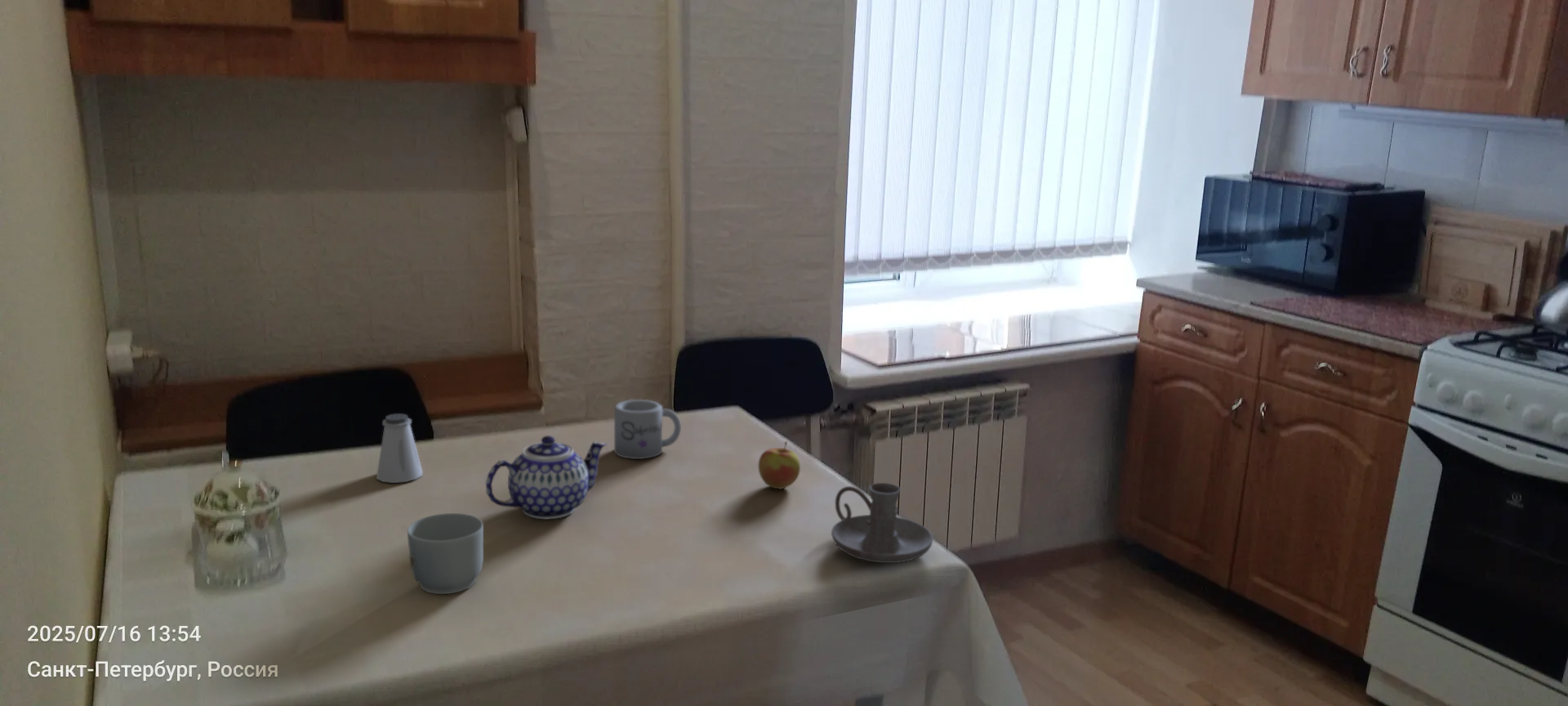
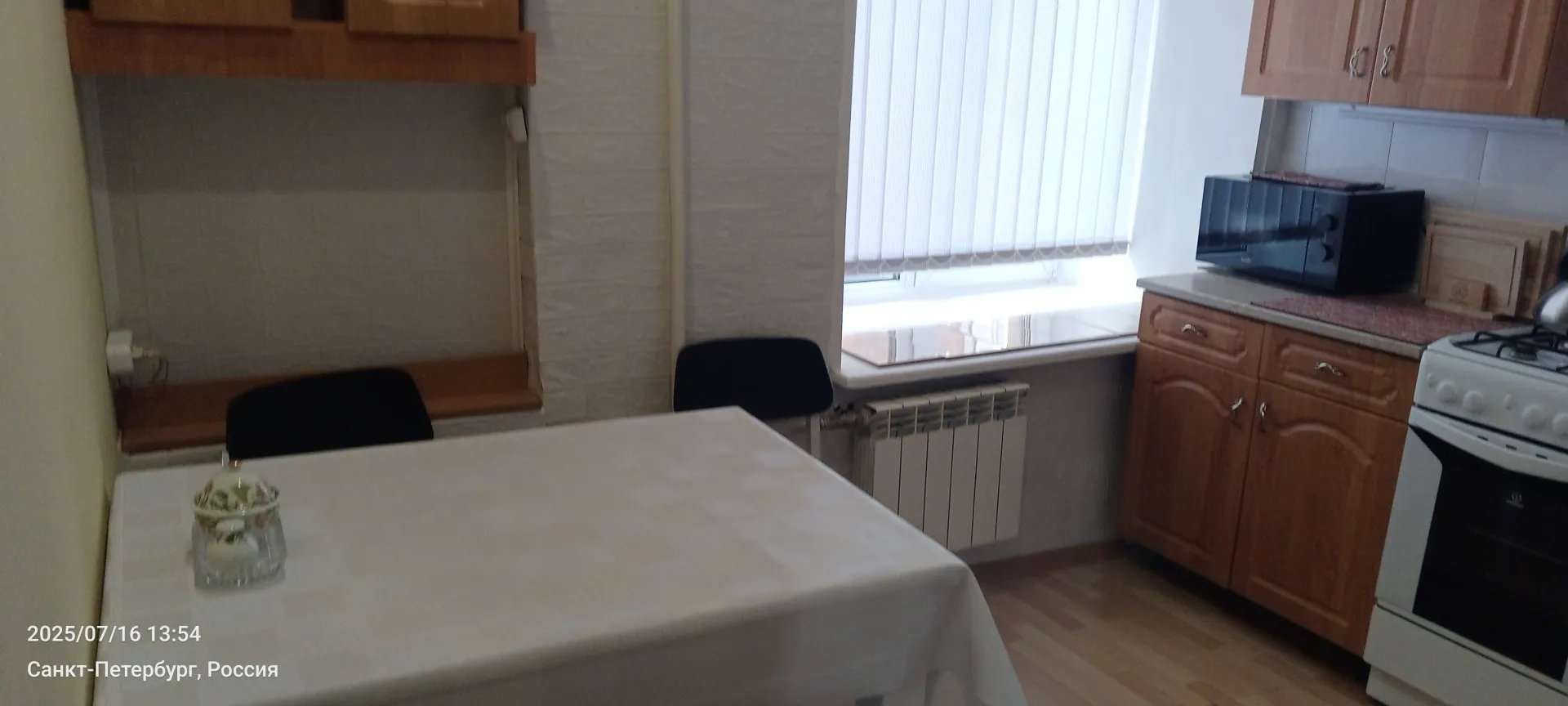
- candle holder (875, 516)
- mug (443, 551)
- teapot (548, 473)
- mug (648, 427)
- saltshaker (398, 445)
- apple (779, 463)
